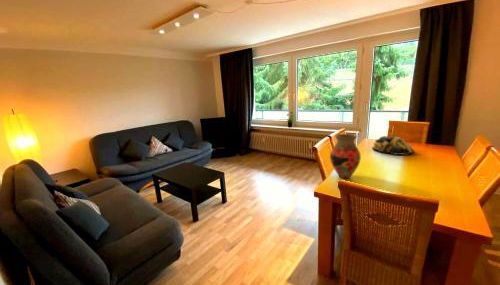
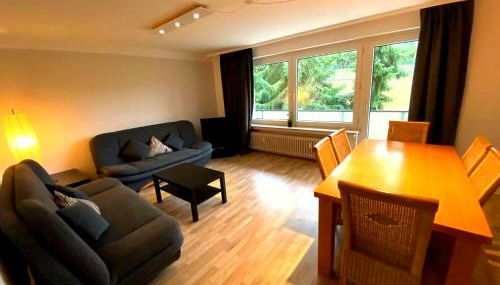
- fruit bowl (392, 143)
- vase (345, 156)
